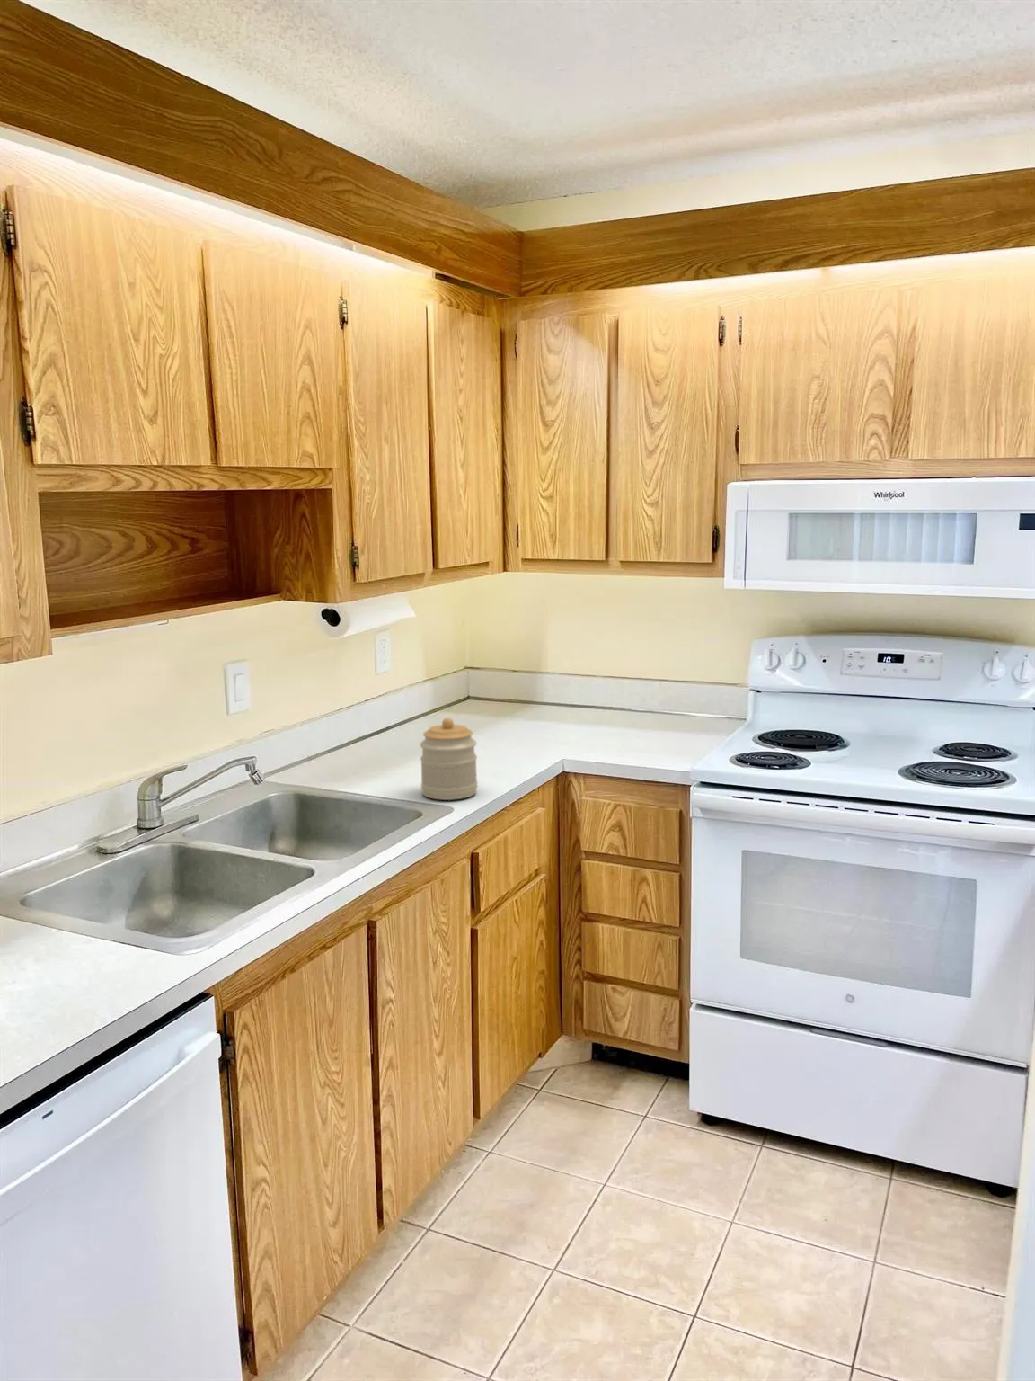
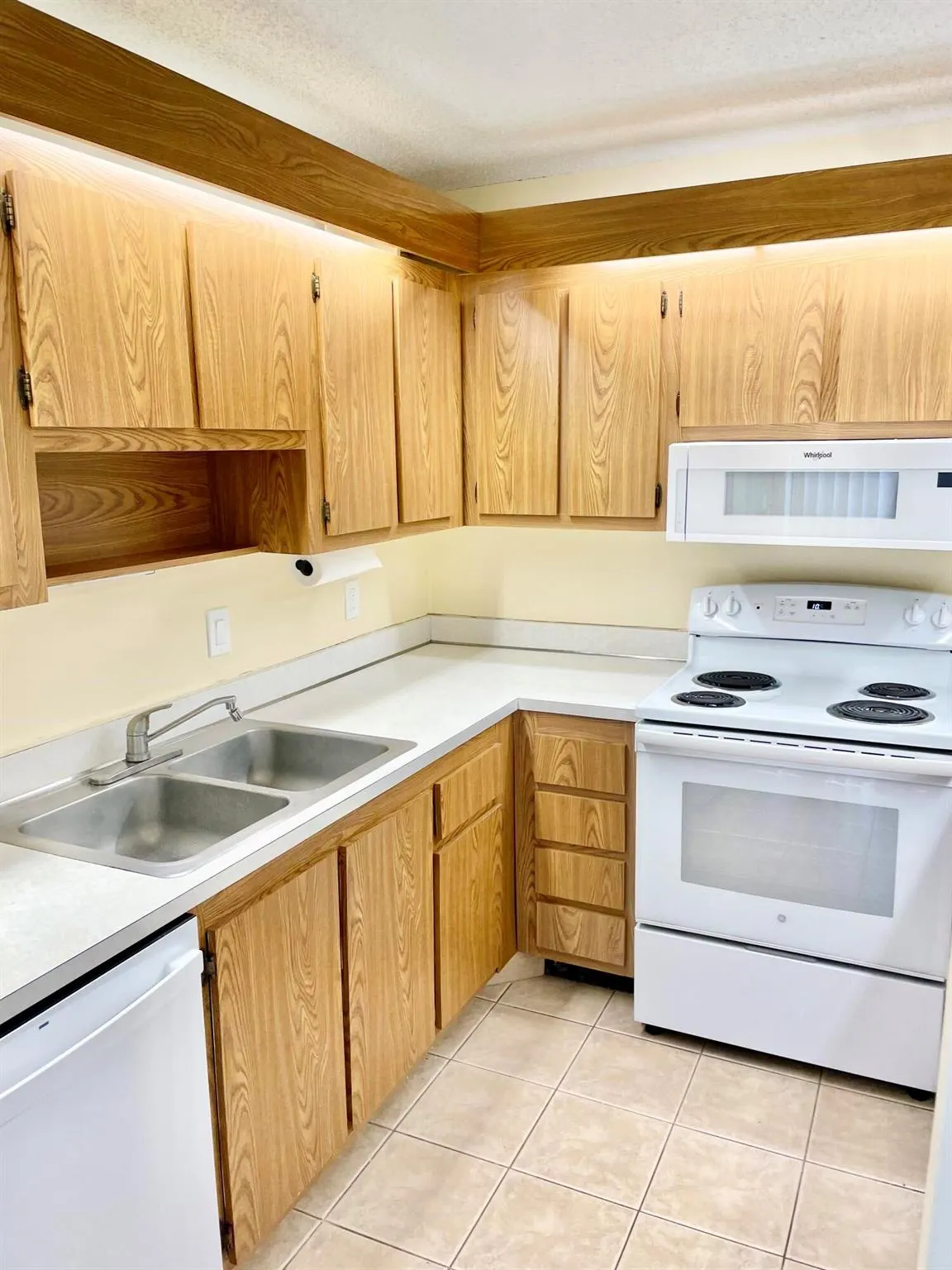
- jar (448, 756)
